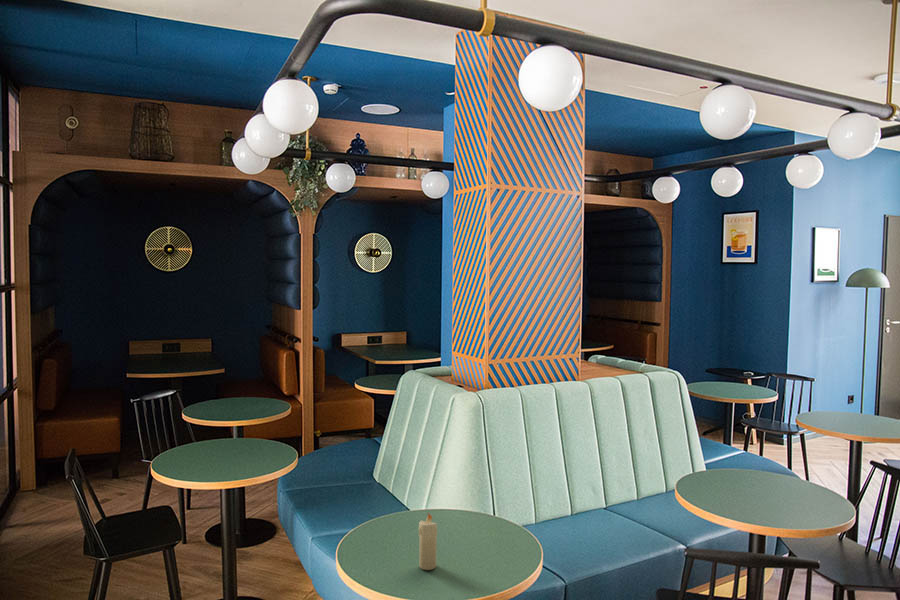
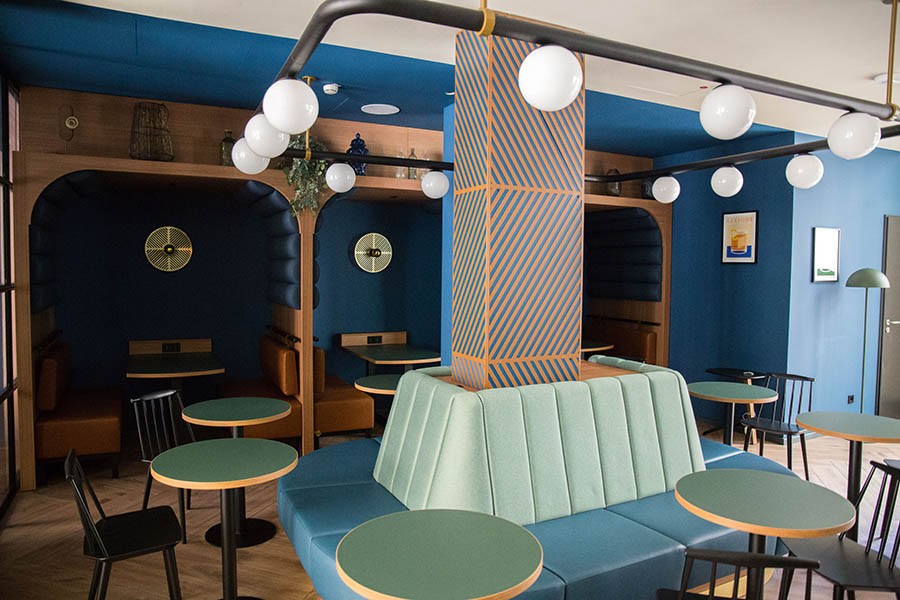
- candle (427, 539)
